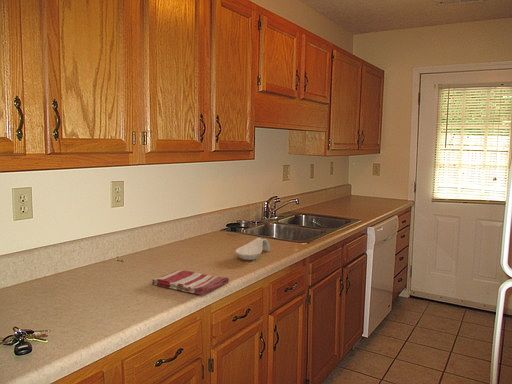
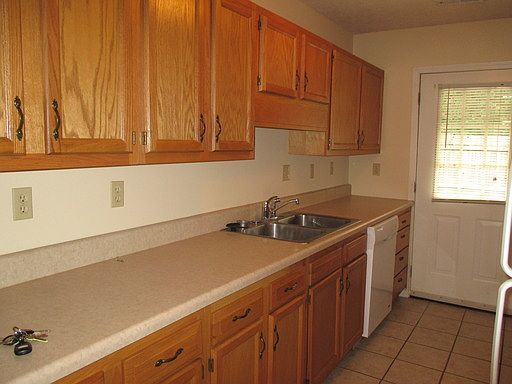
- spoon rest (254, 248)
- dish towel (190, 280)
